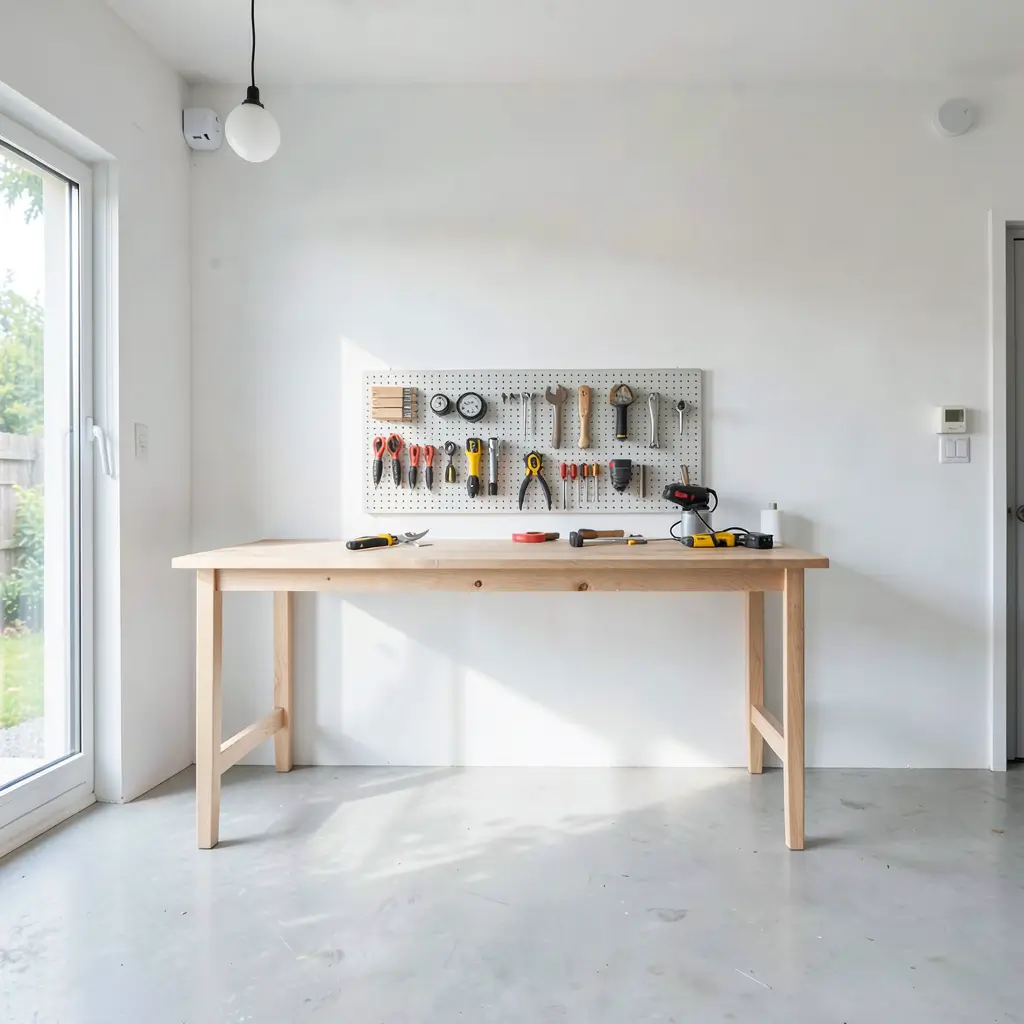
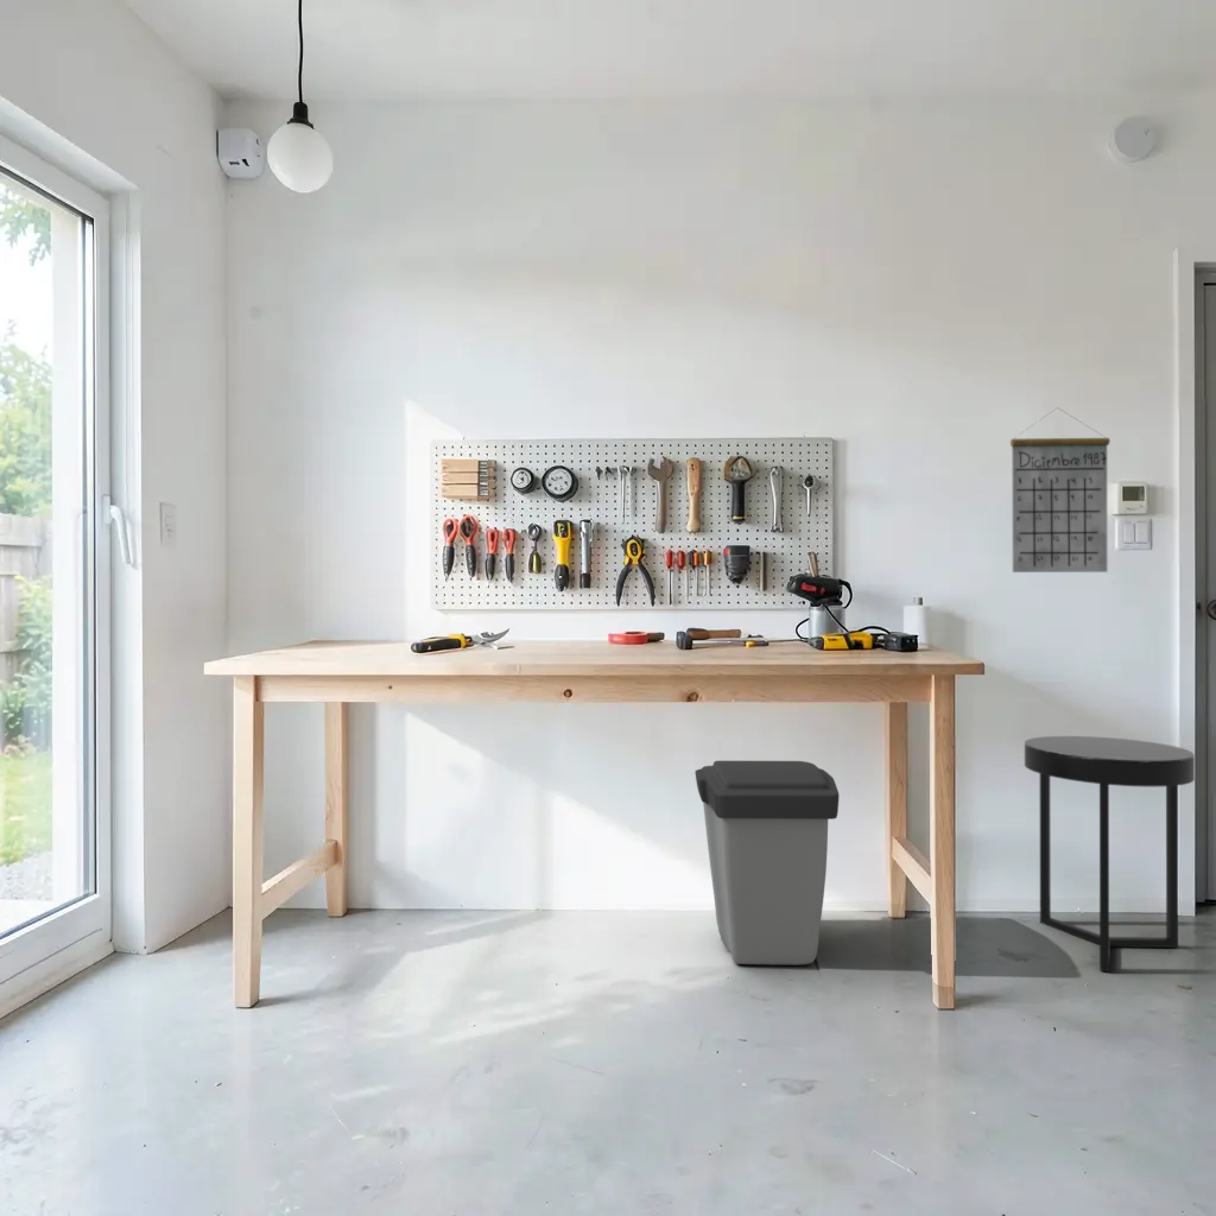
+ trash can (762, 855)
+ side table (1106, 846)
+ calendar (1059, 489)
